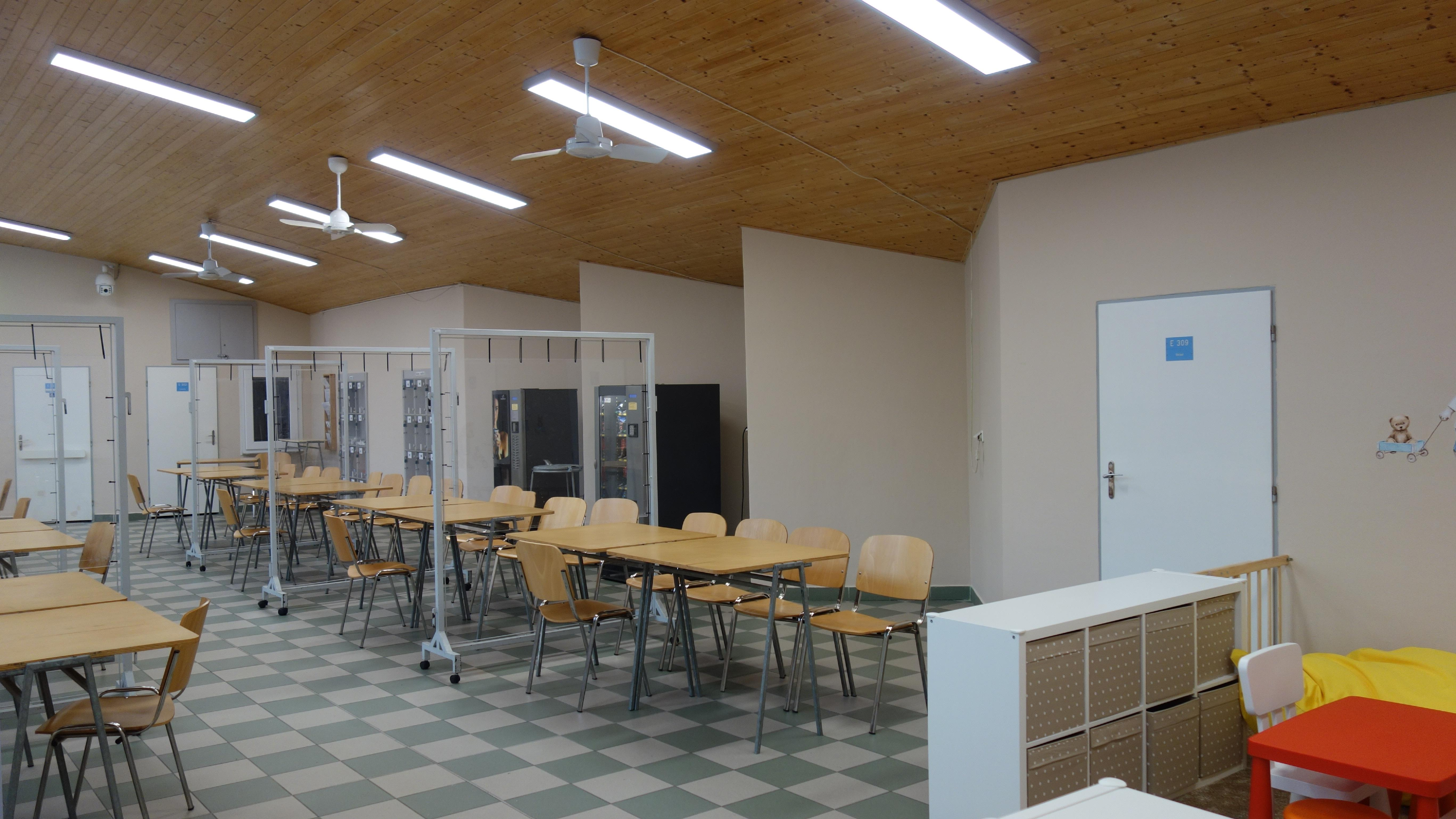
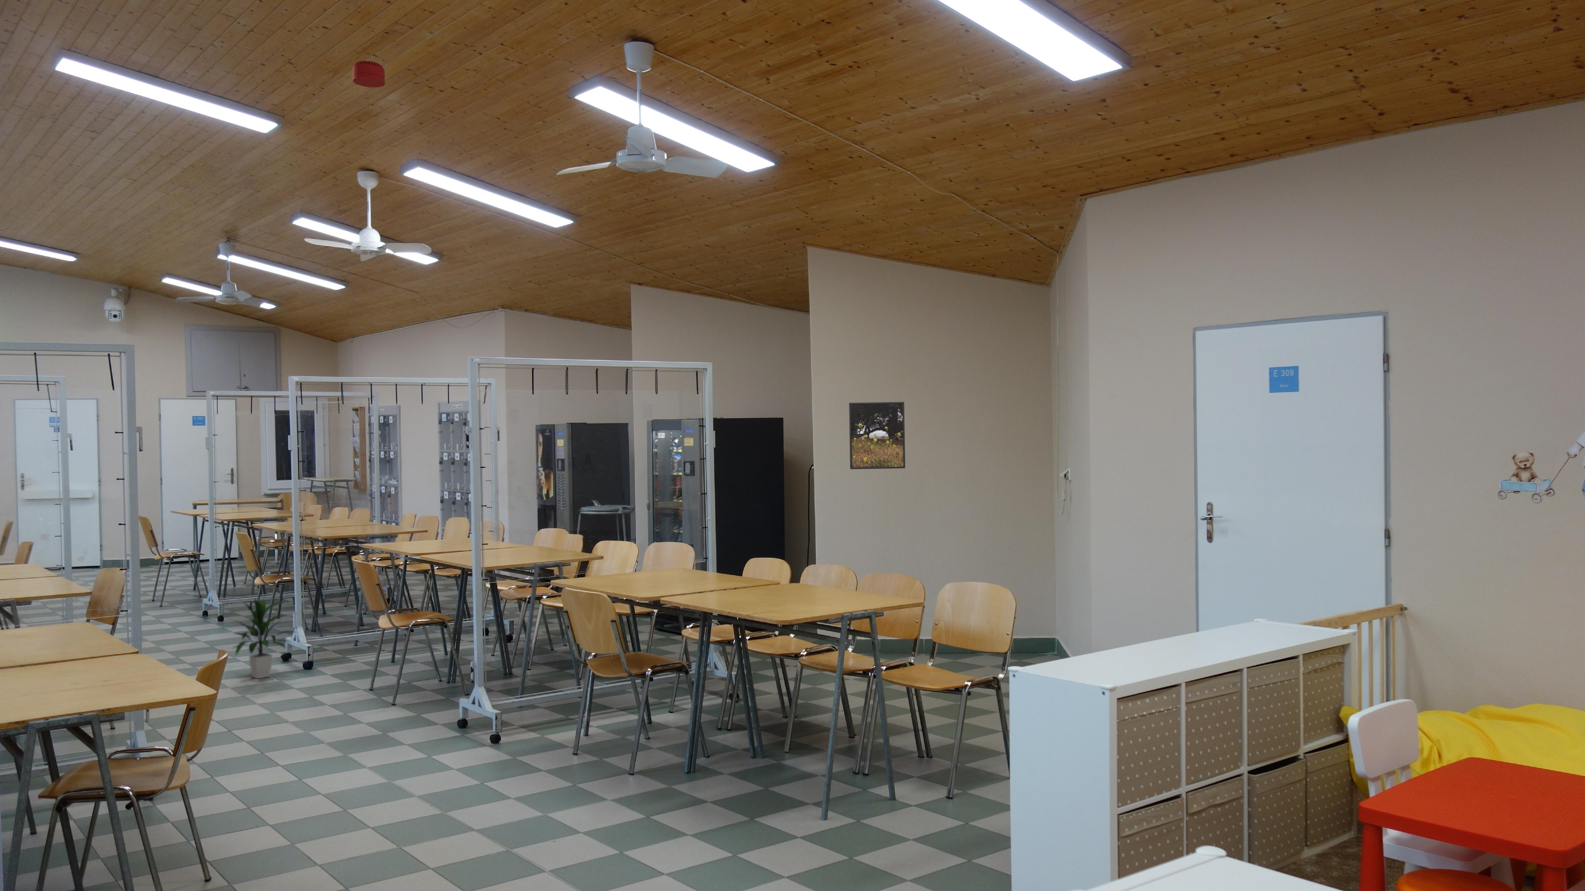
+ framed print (876, 435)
+ indoor plant (261, 635)
+ smoke detector (369, 74)
